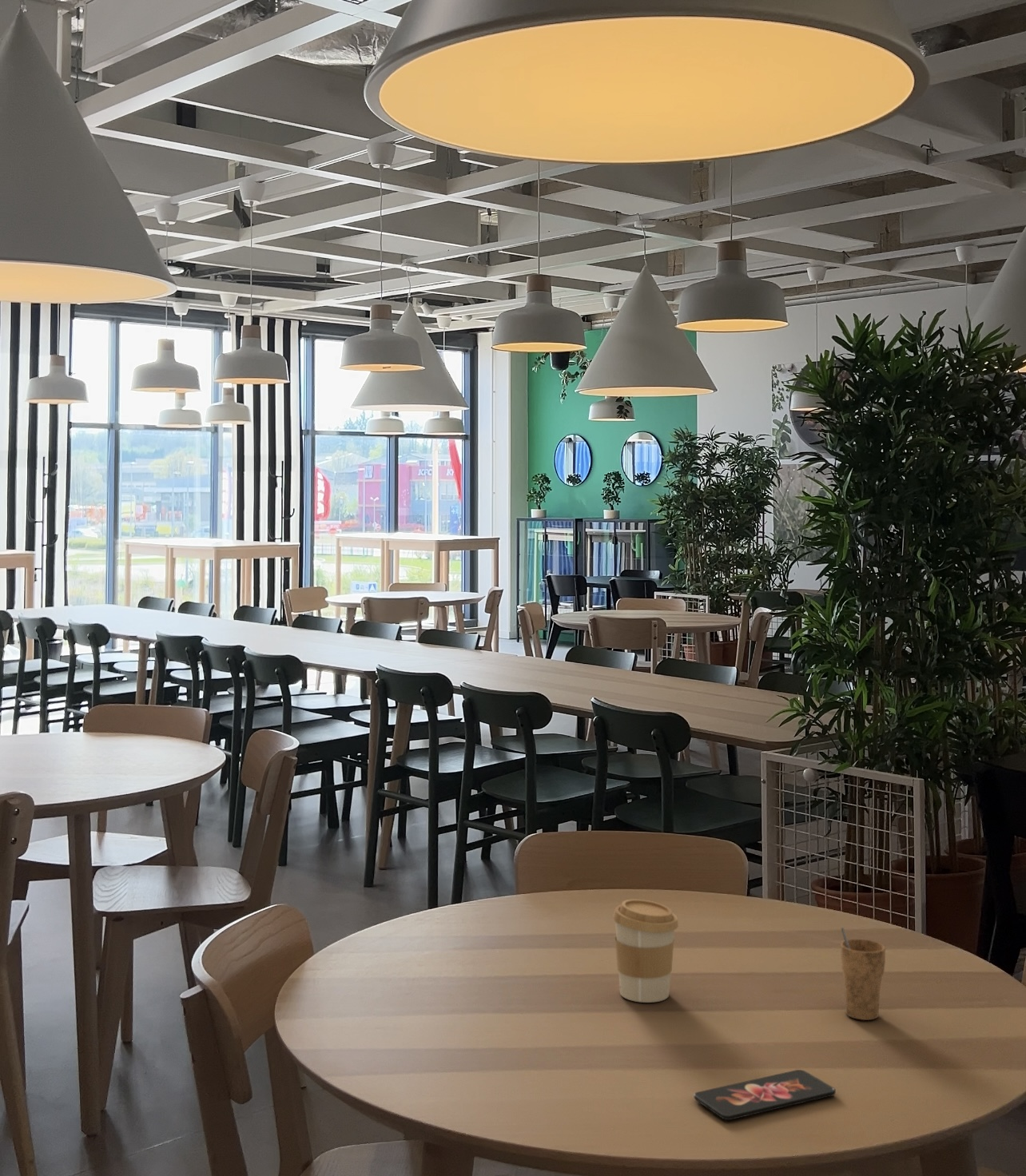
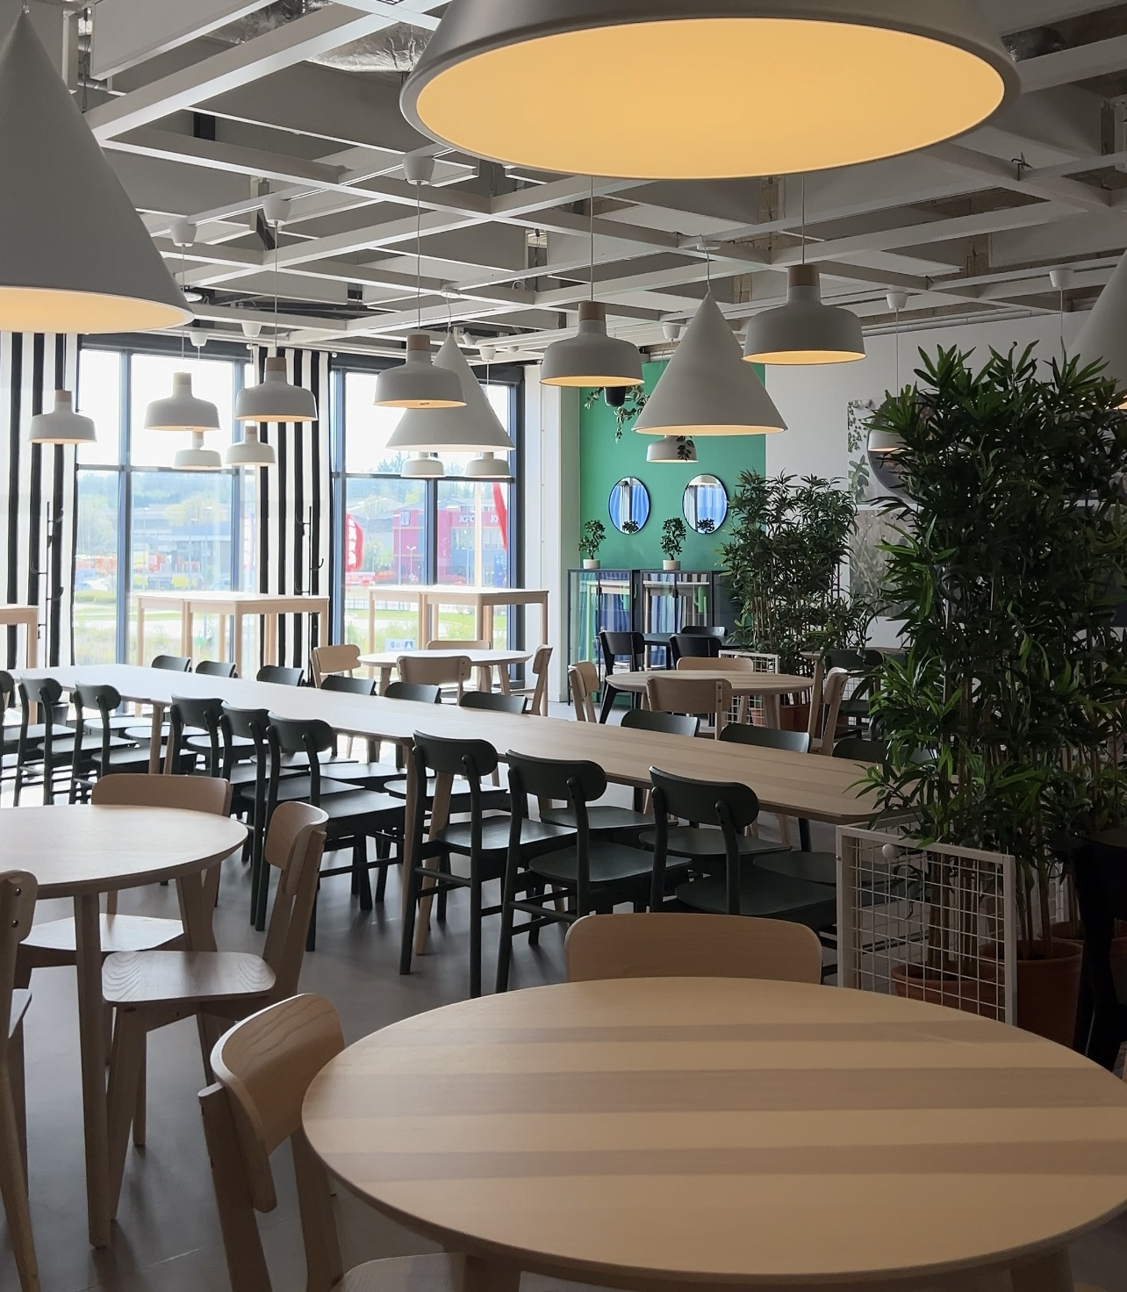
- cup (862, 971)
- smartphone (765, 1094)
- coffee cup (645, 948)
